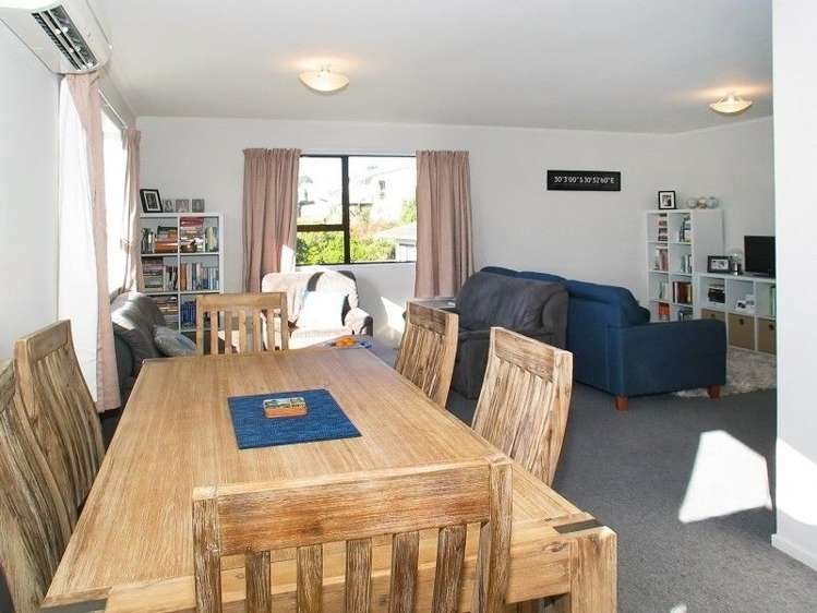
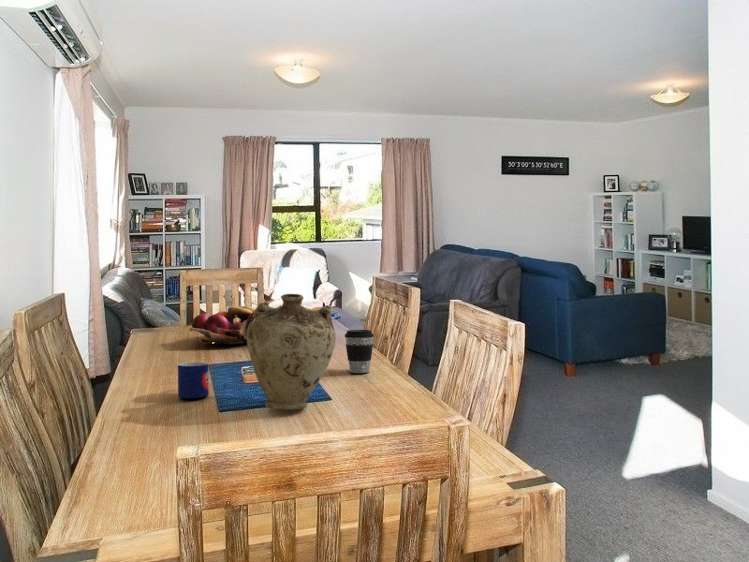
+ vase (291, 350)
+ fruit basket (235, 323)
+ mug (195, 378)
+ coffee cup (359, 351)
